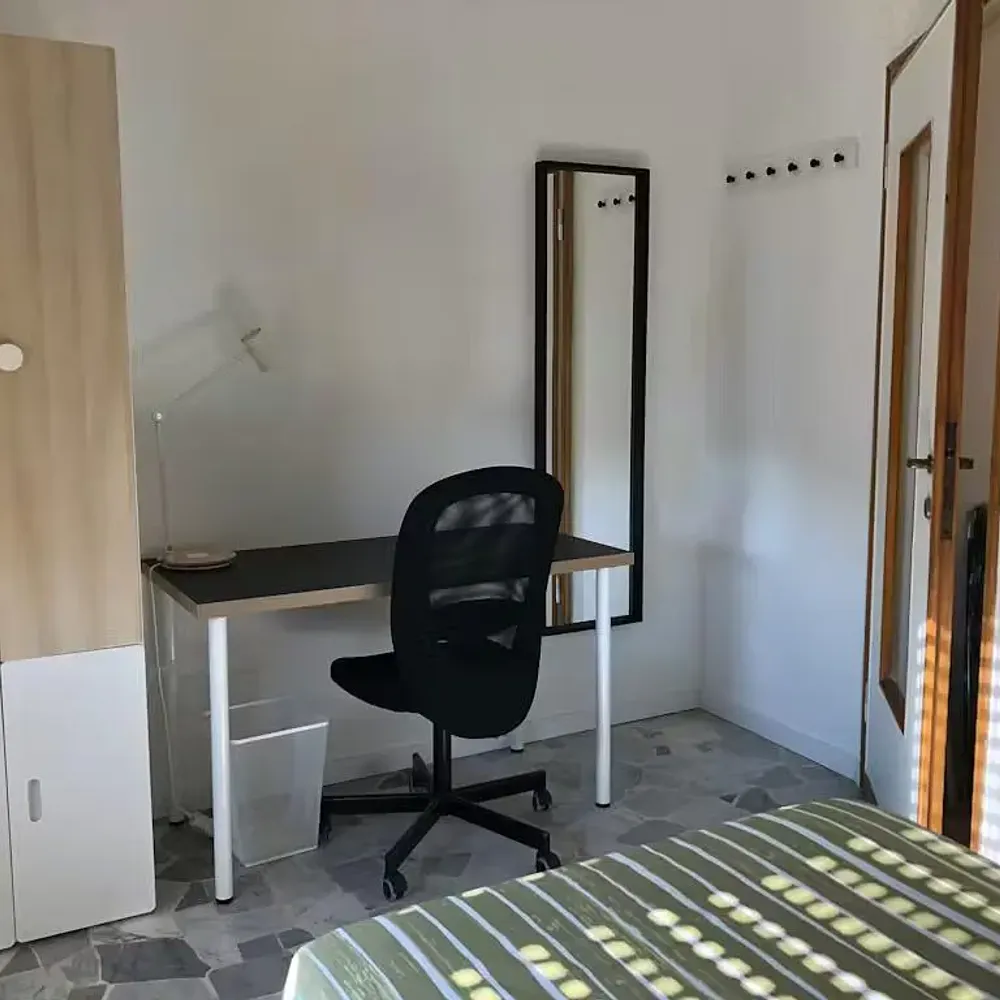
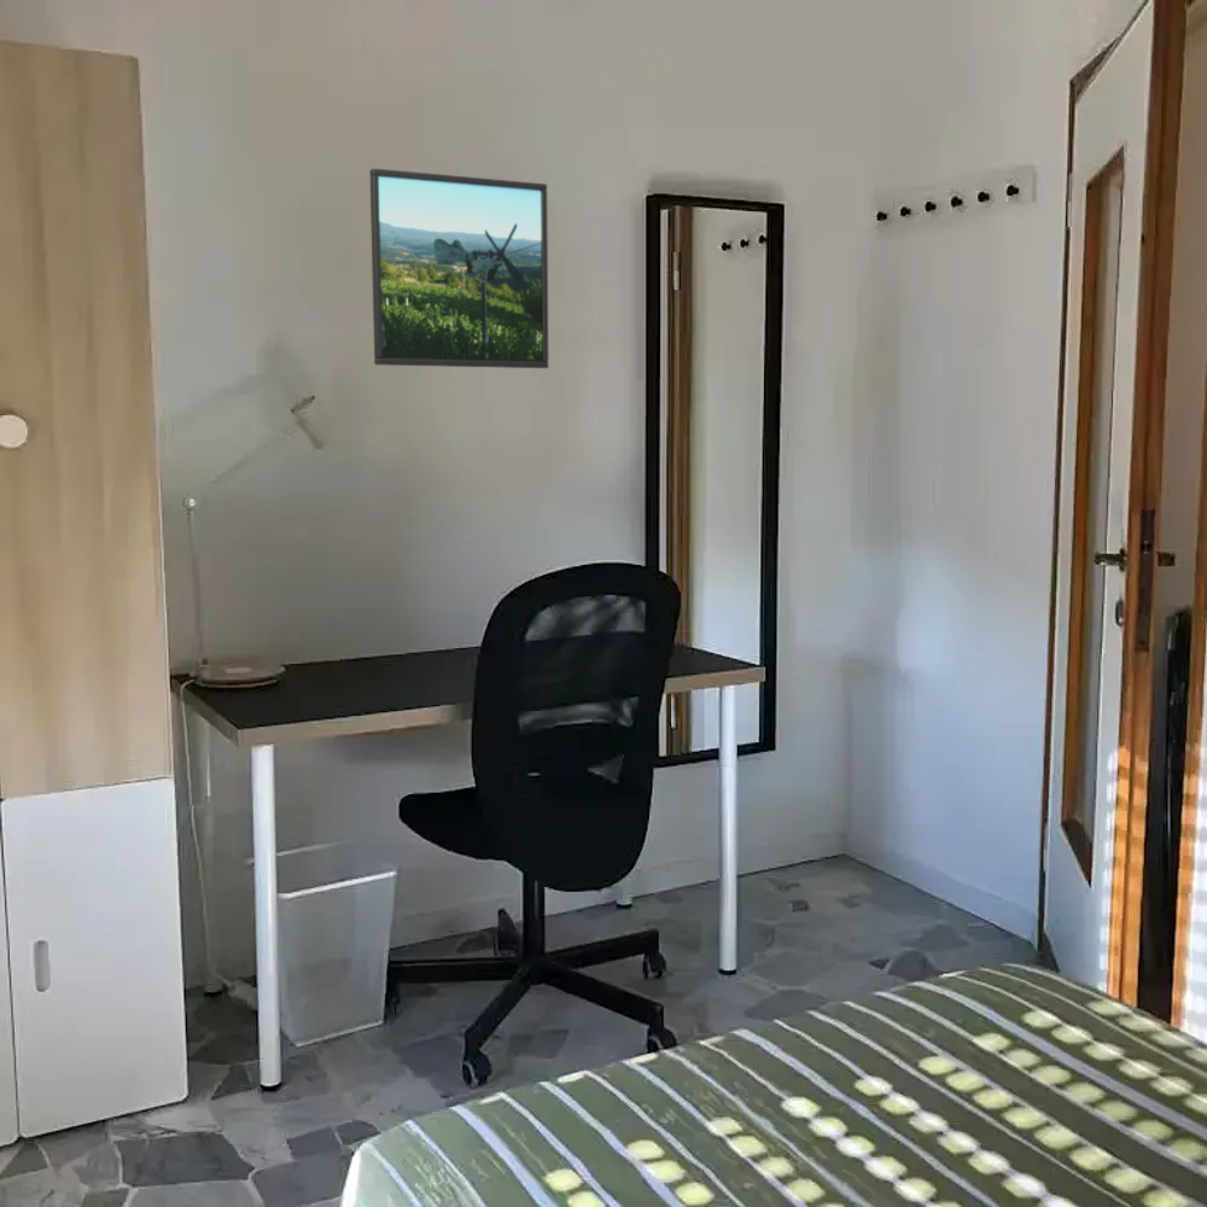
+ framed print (462, 272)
